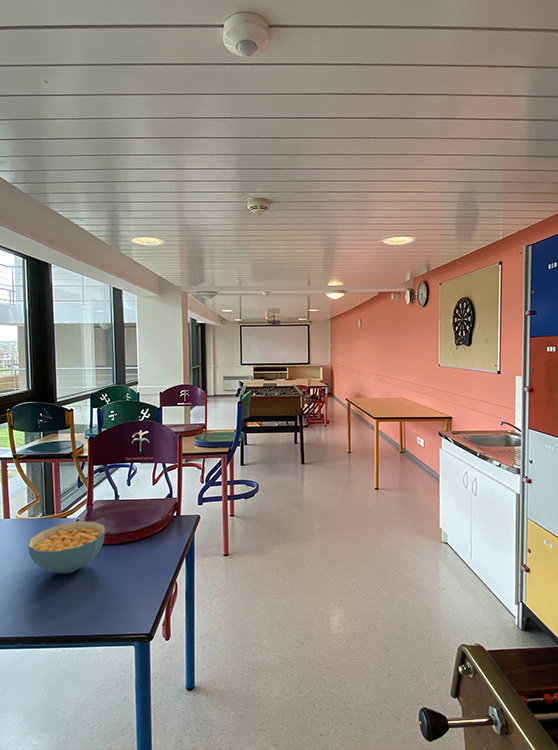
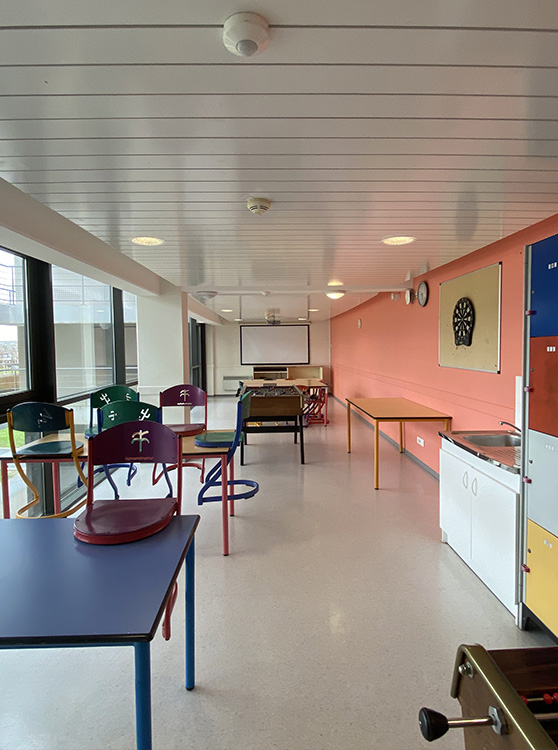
- cereal bowl (68, 551)
